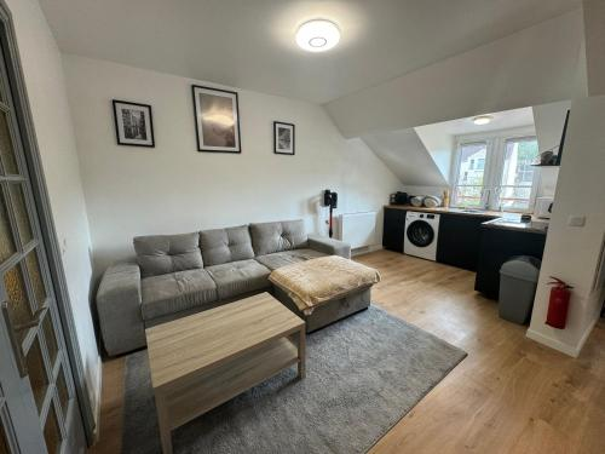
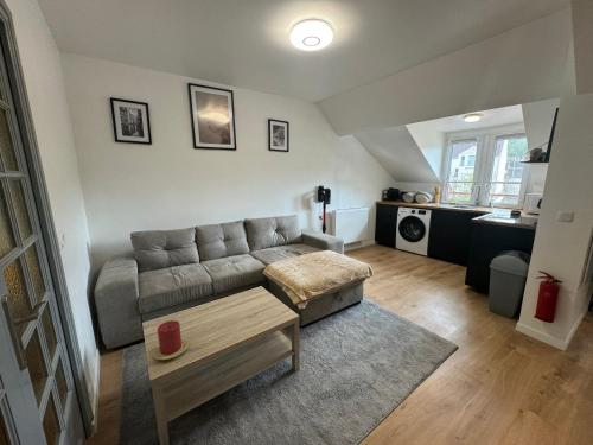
+ candle (170, 337)
